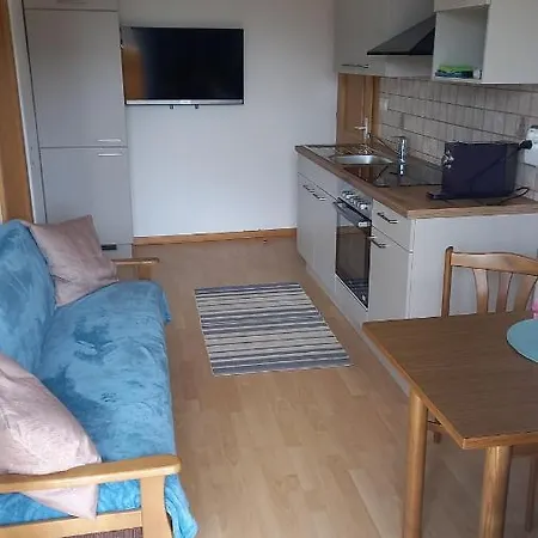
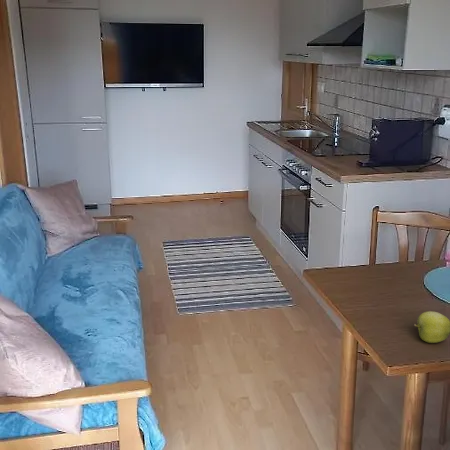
+ apple (432, 327)
